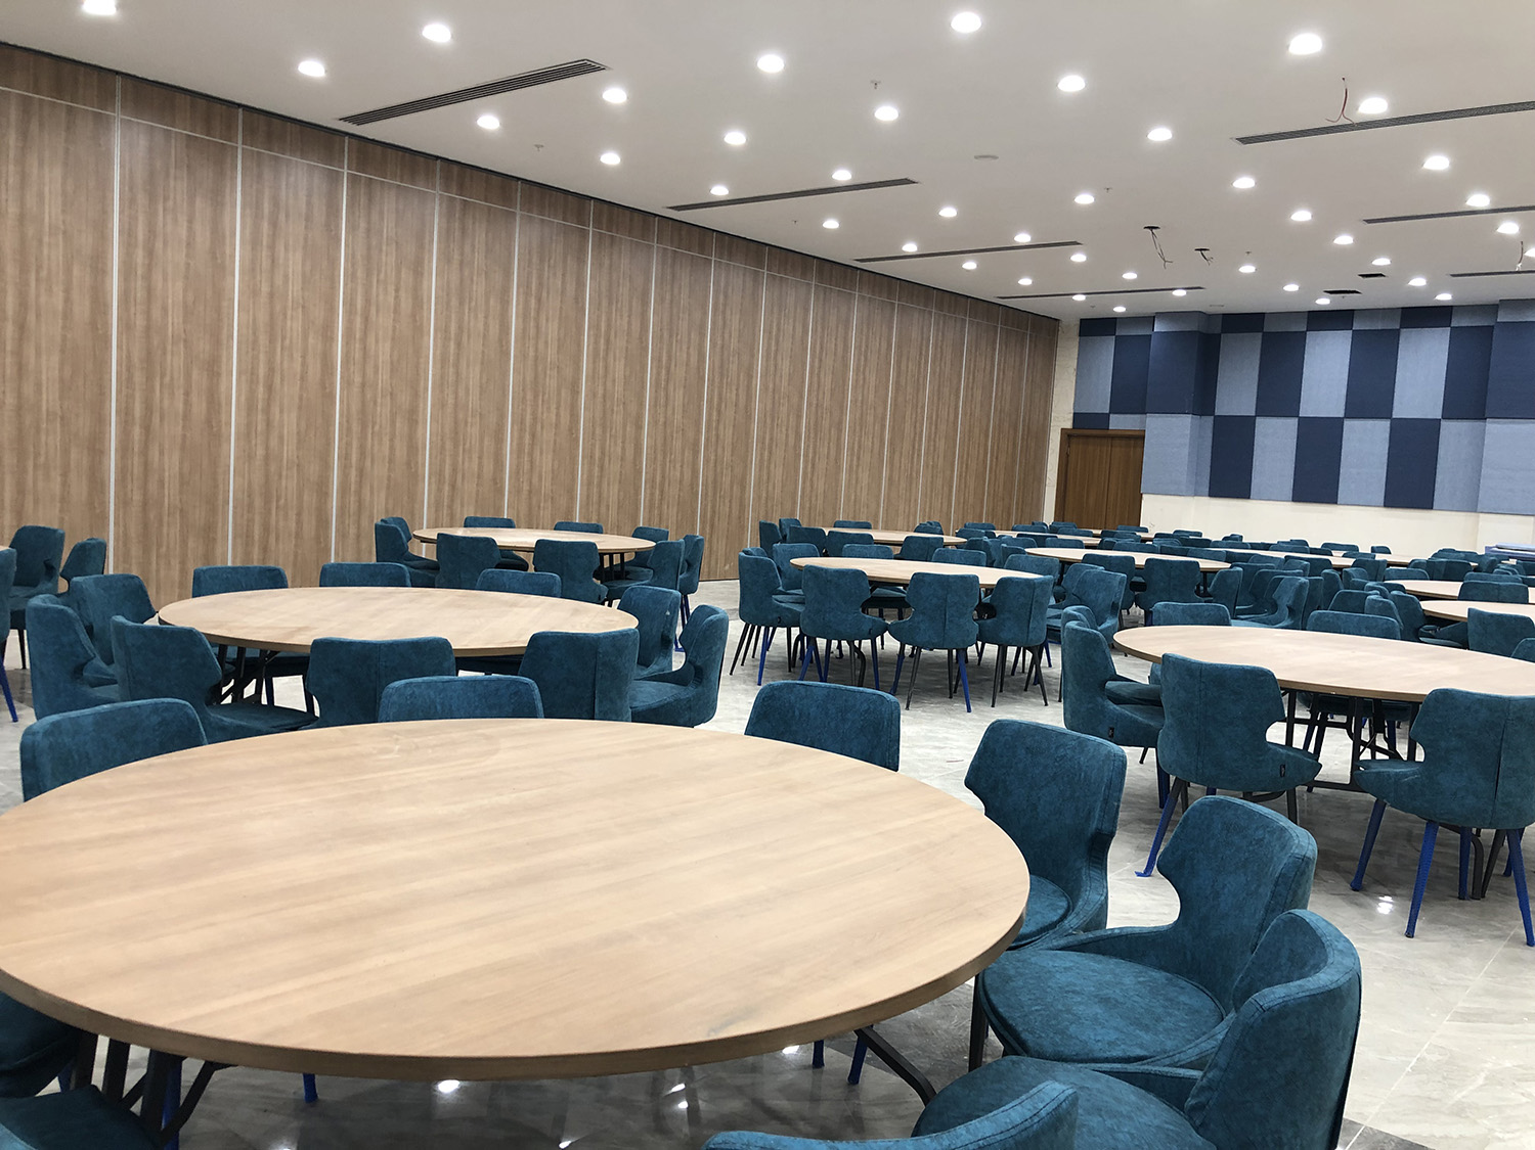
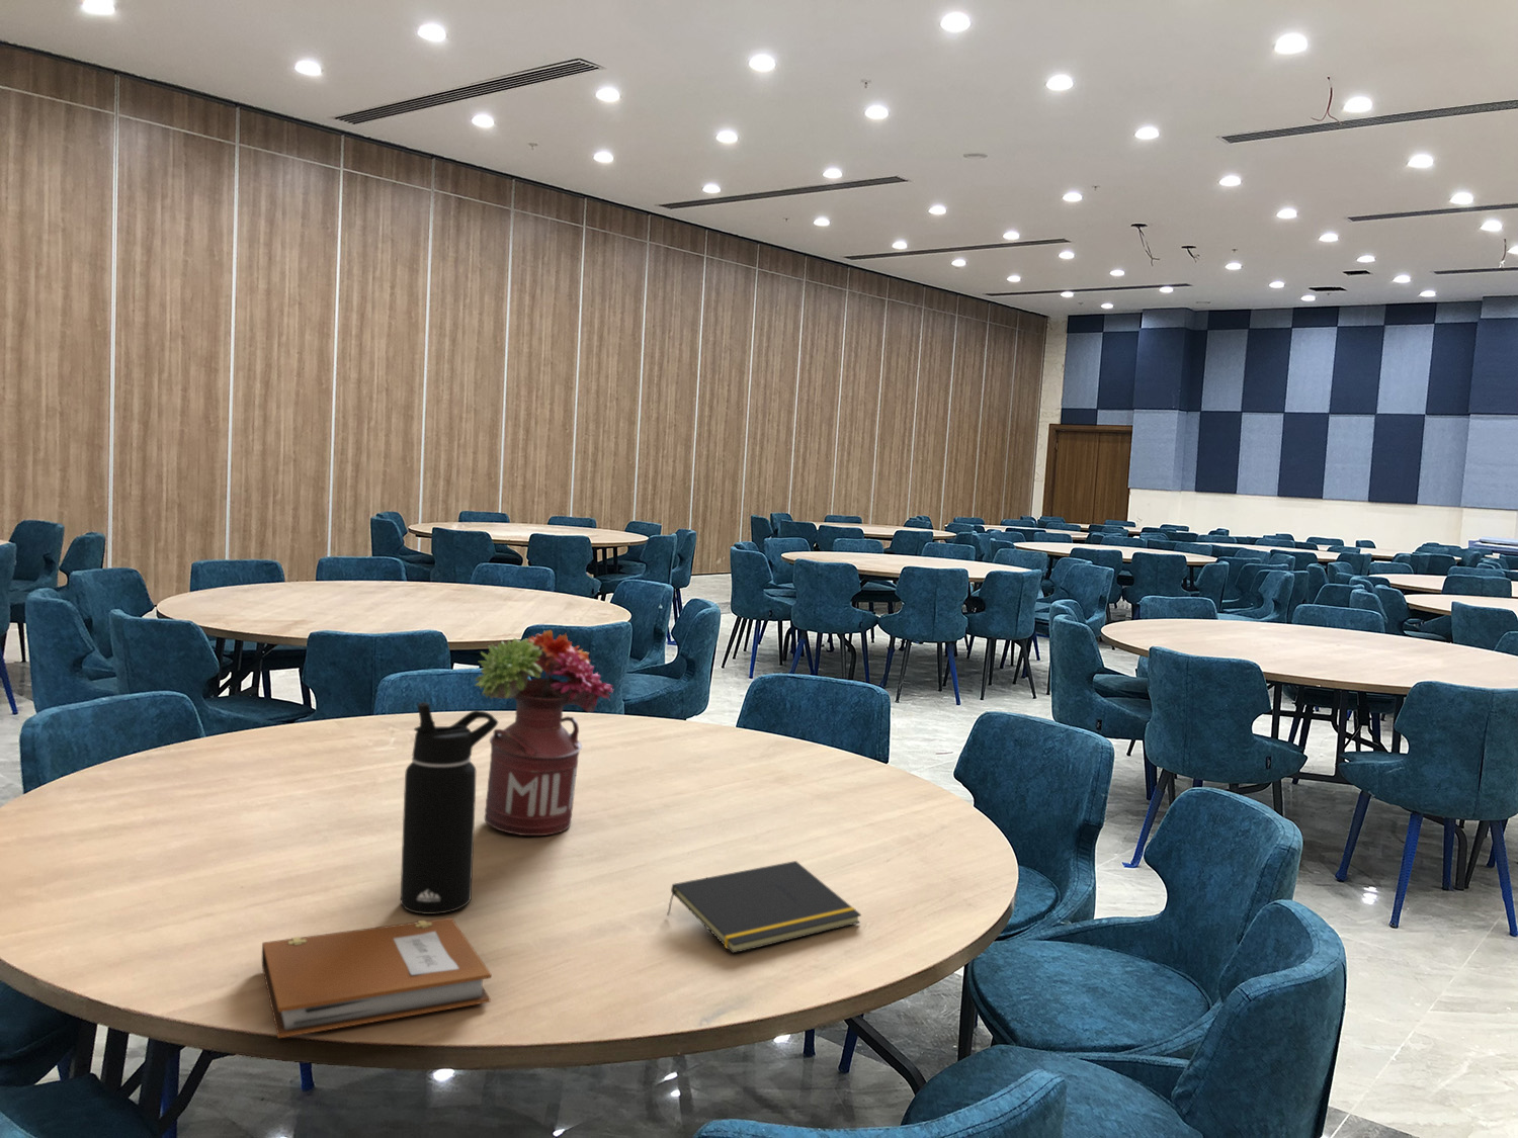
+ flower arrangement (538, 730)
+ water bottle (448, 800)
+ notepad (766, 904)
+ notebook (379, 968)
